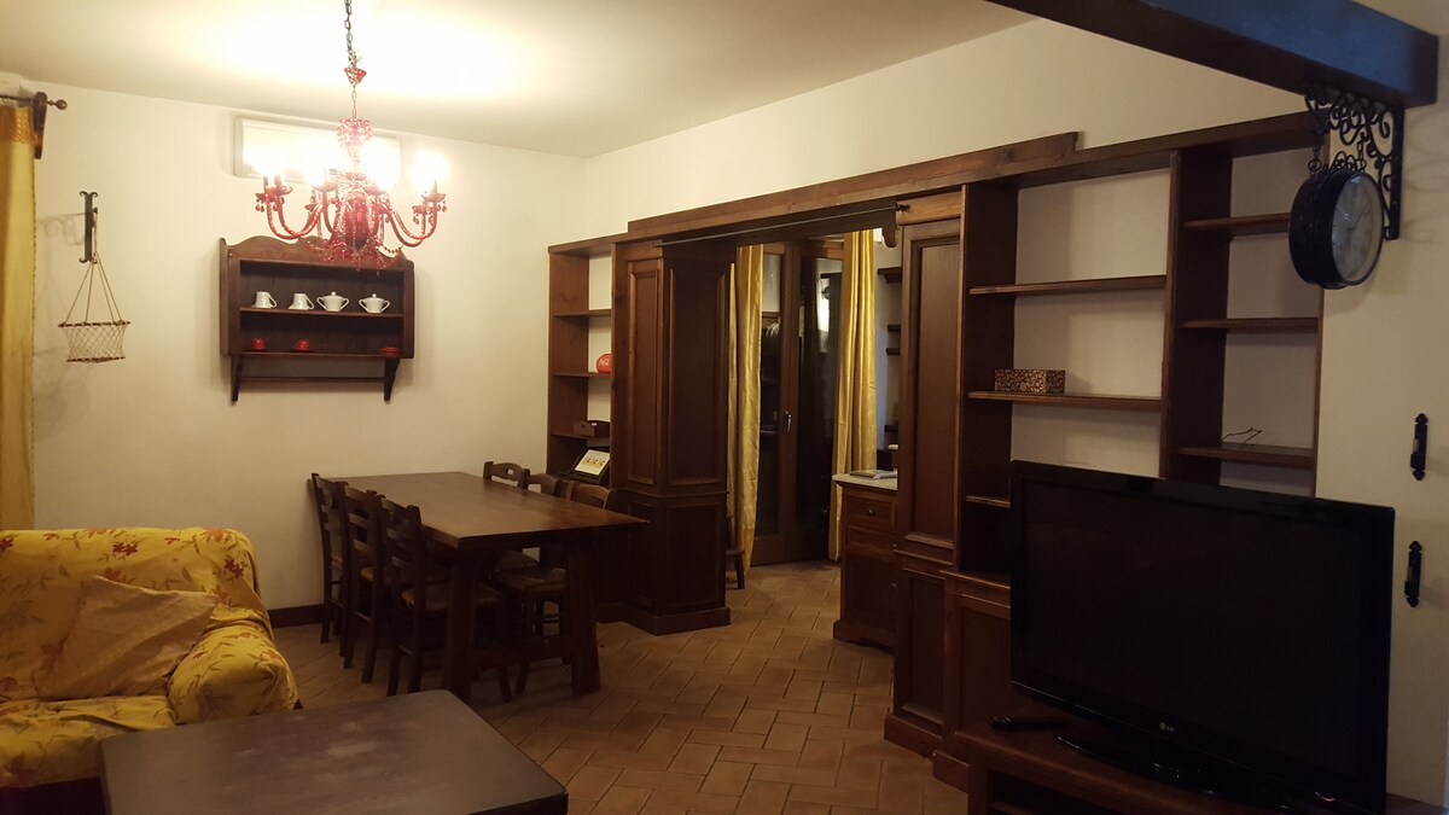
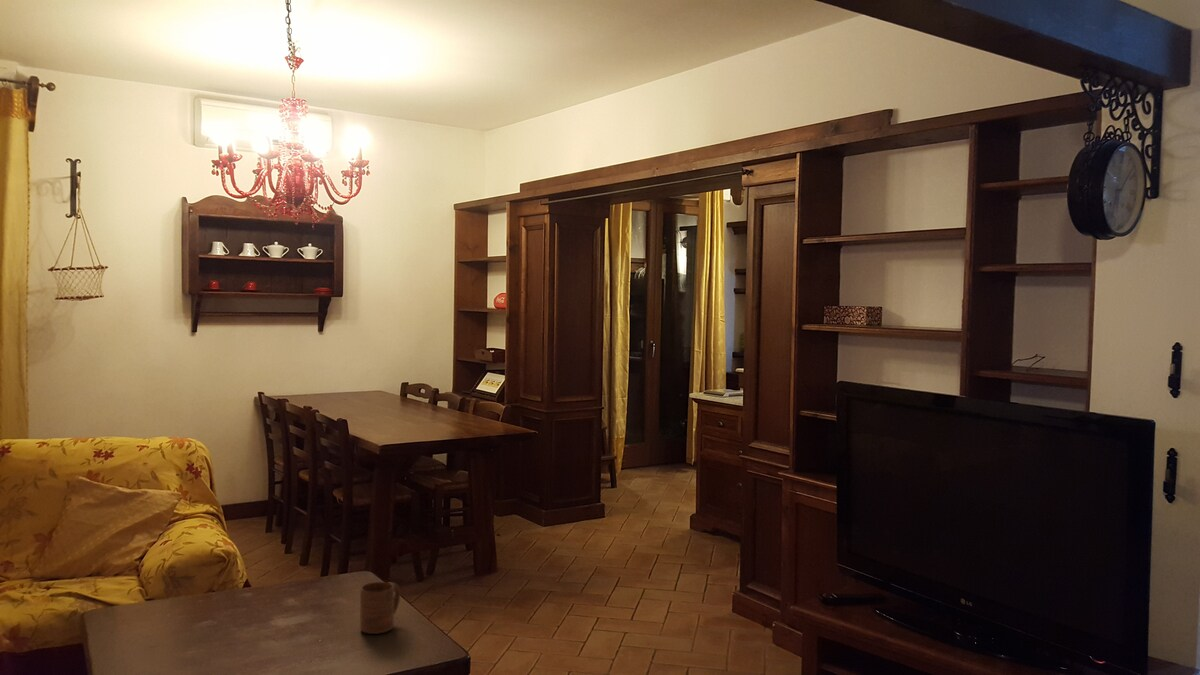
+ cup (379, 606)
